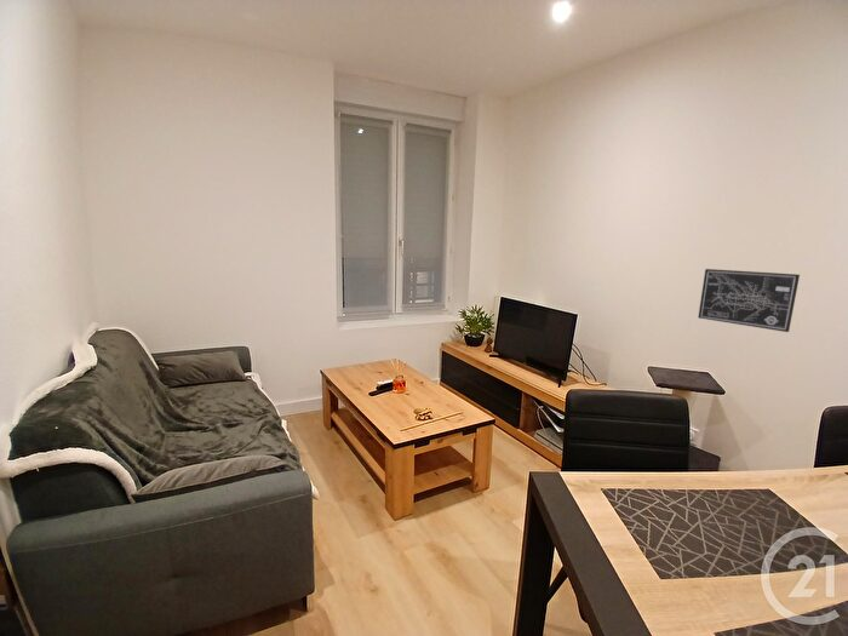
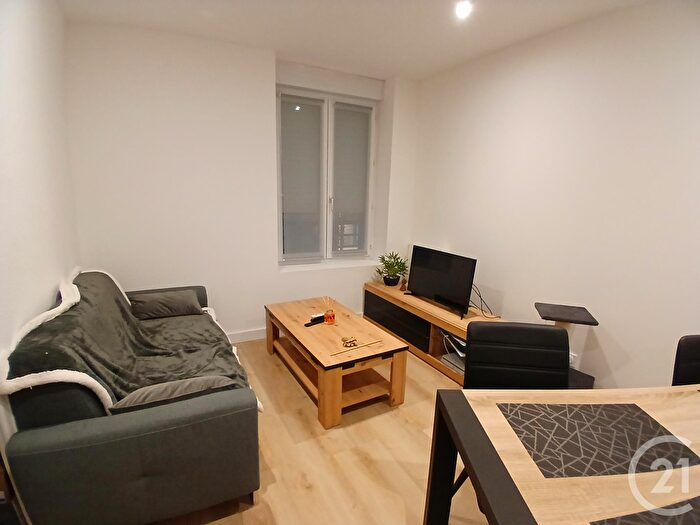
- wall art (744, 298)
